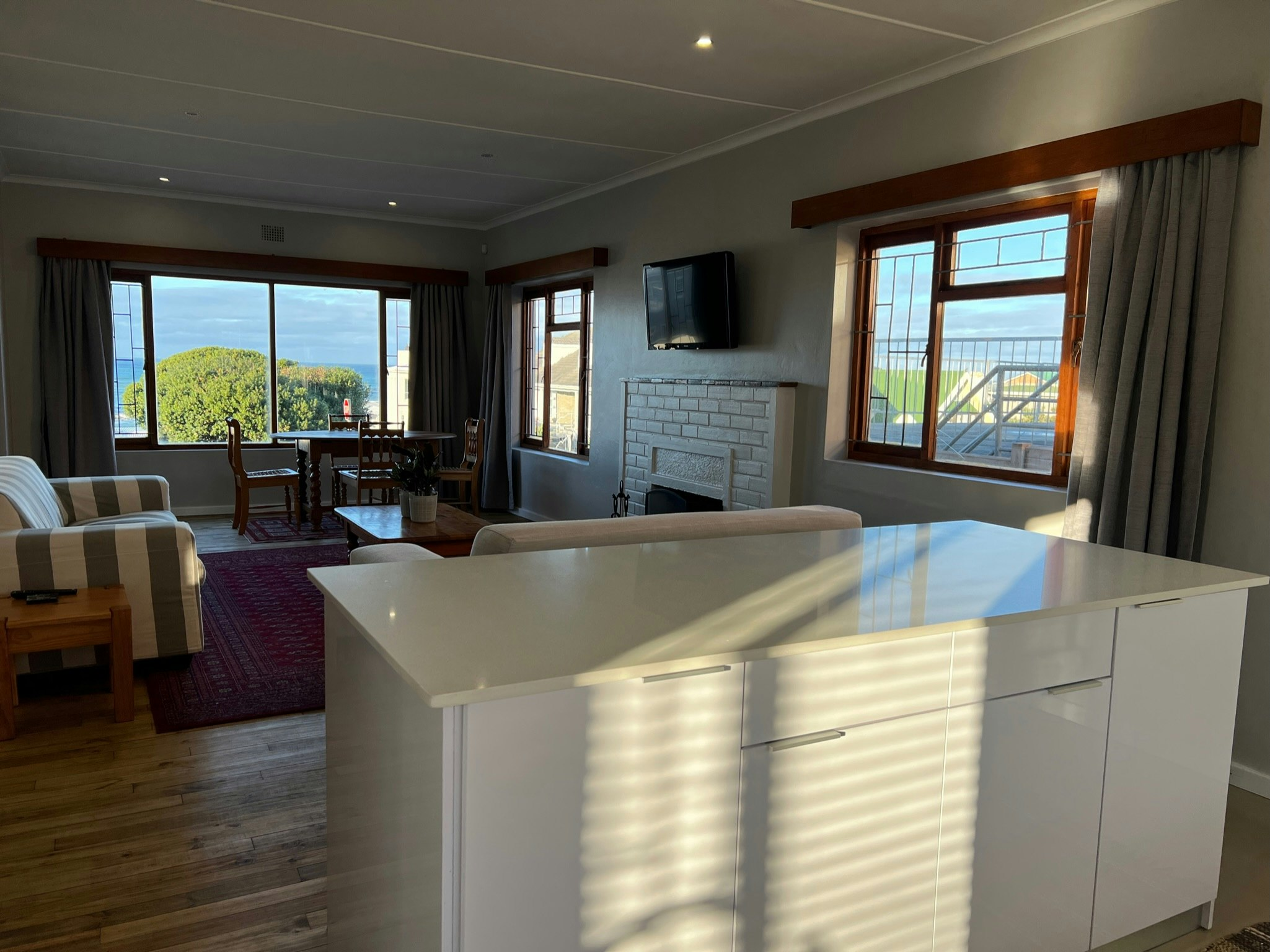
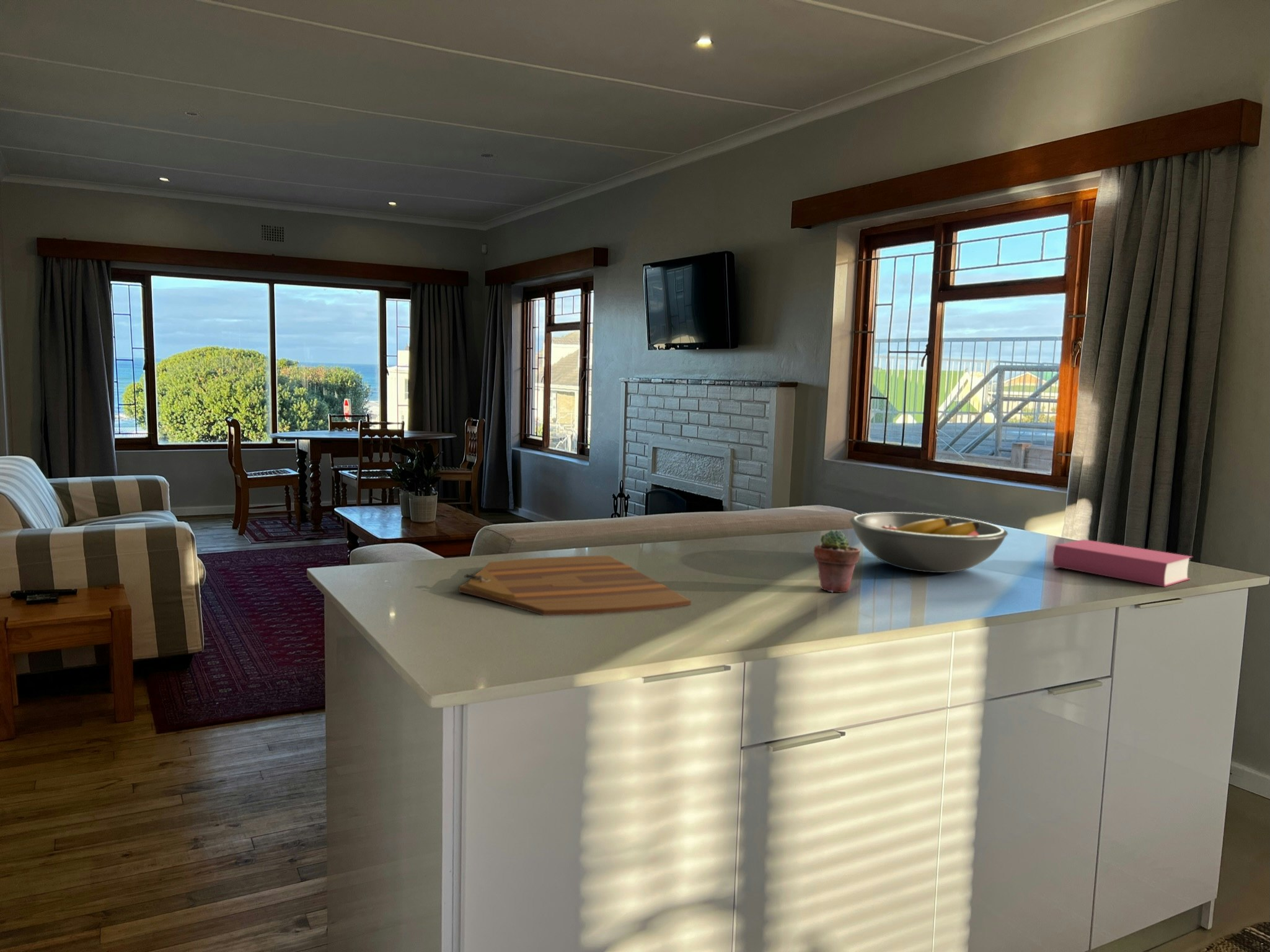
+ book (1121, 562)
+ cutting board (556, 580)
+ potted succulent (836, 560)
+ fruit bowl (925, 539)
